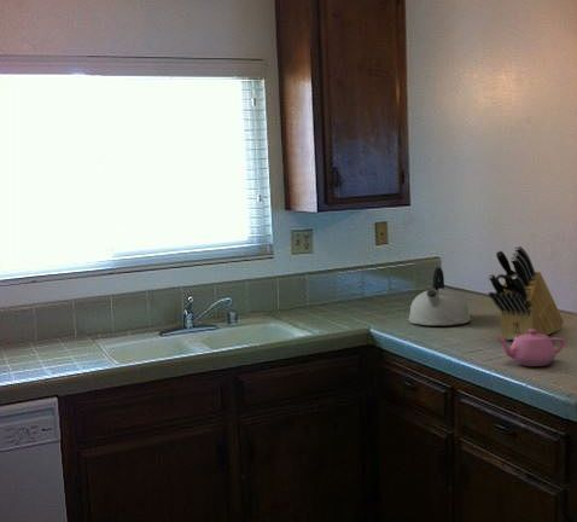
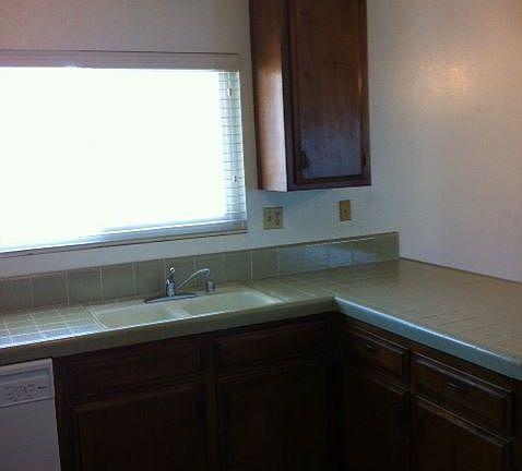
- kettle (437, 294)
- knife block (525, 290)
- teapot (530, 346)
